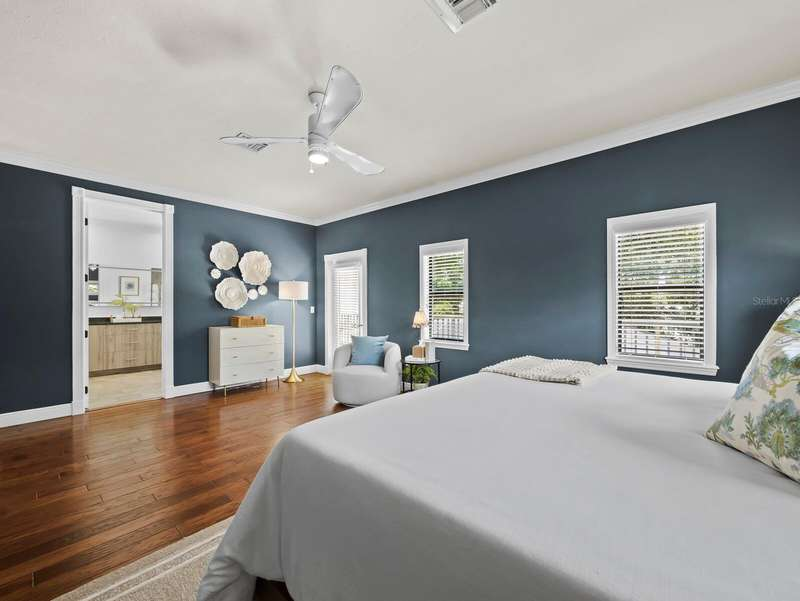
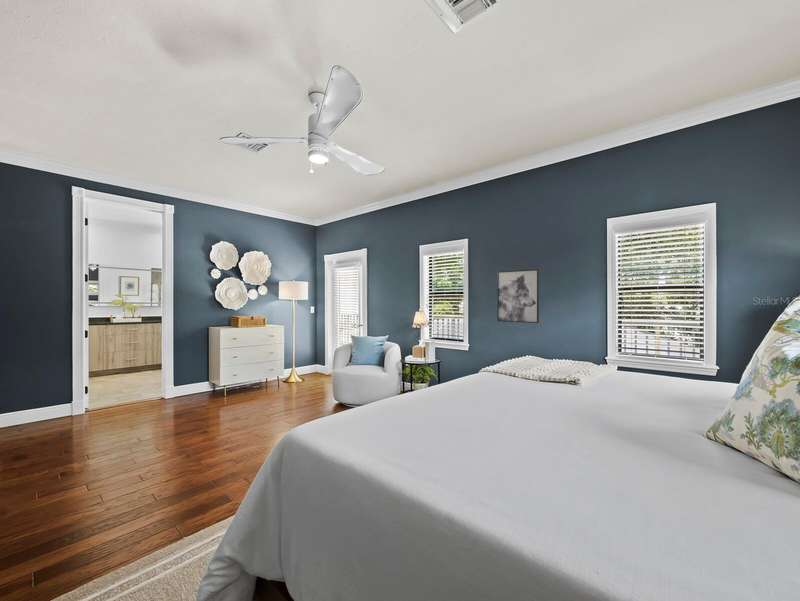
+ wall art (517, 296)
